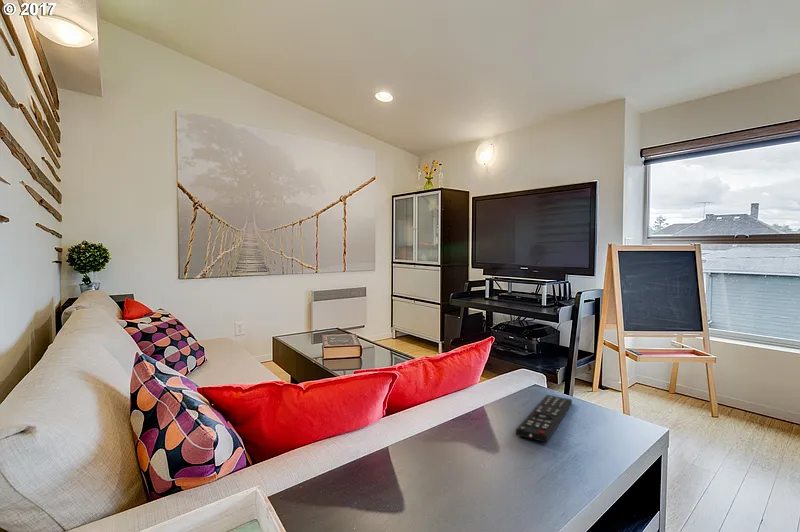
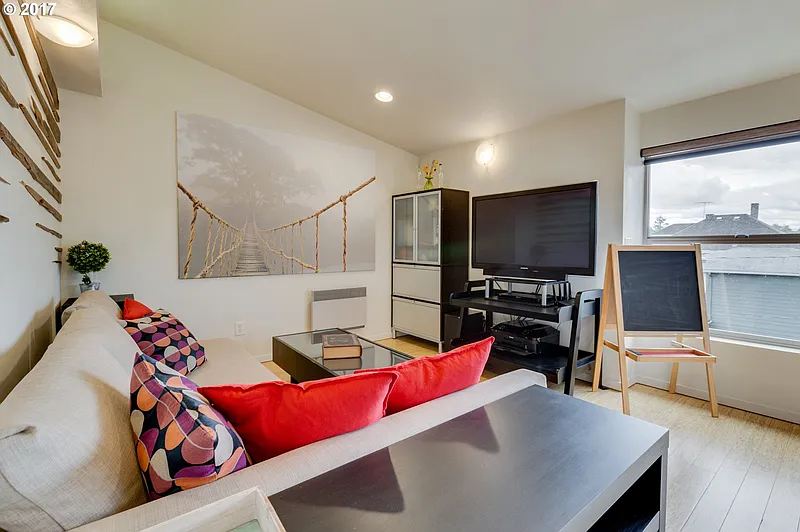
- remote control (546, 415)
